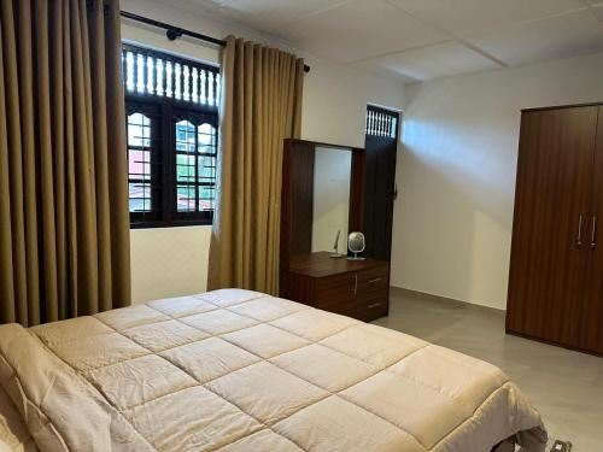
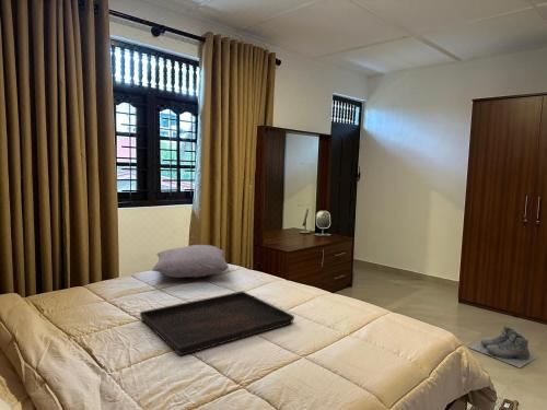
+ pillow (190, 260)
+ serving tray (217, 317)
+ boots (503, 339)
